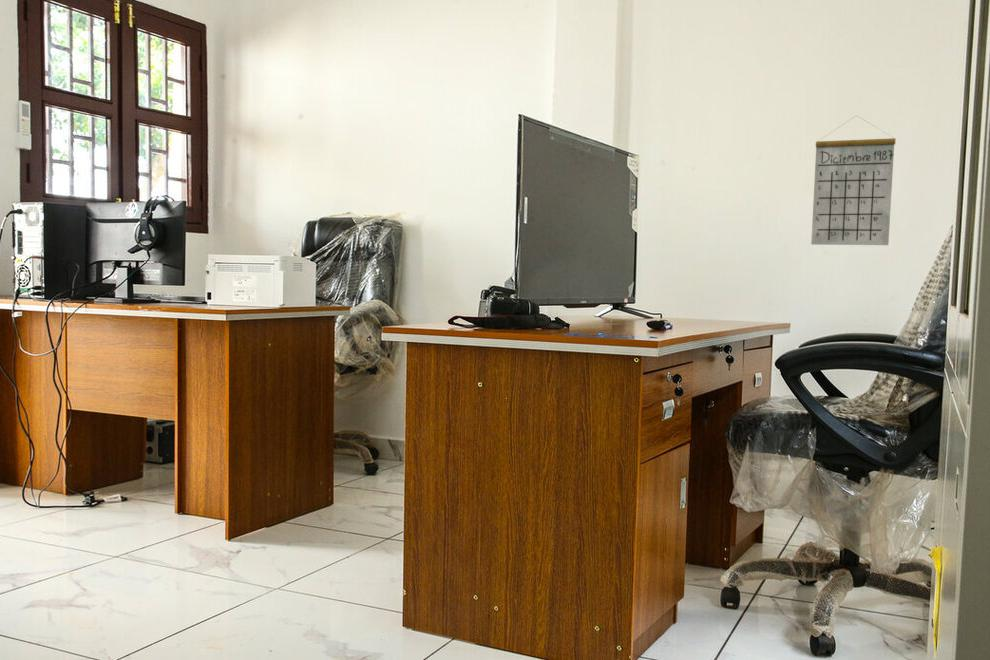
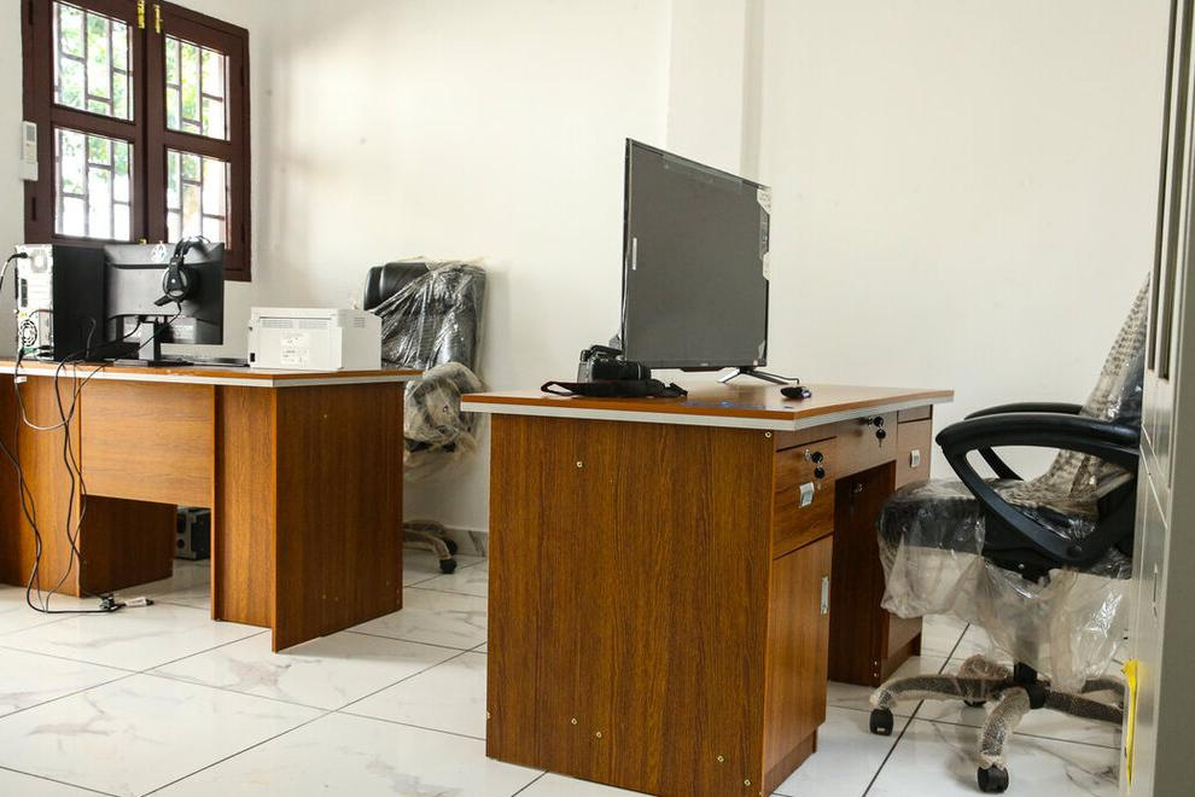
- calendar (852, 180)
